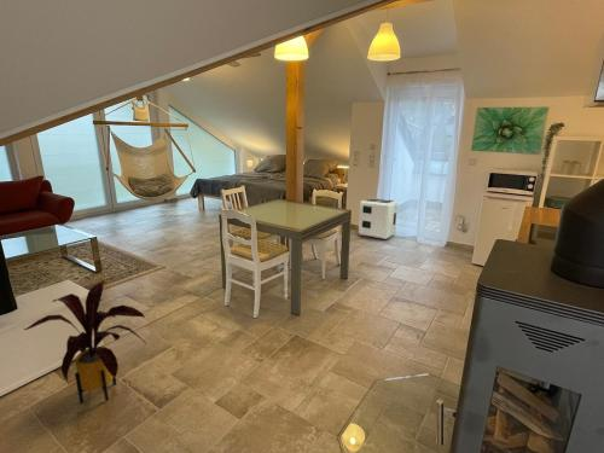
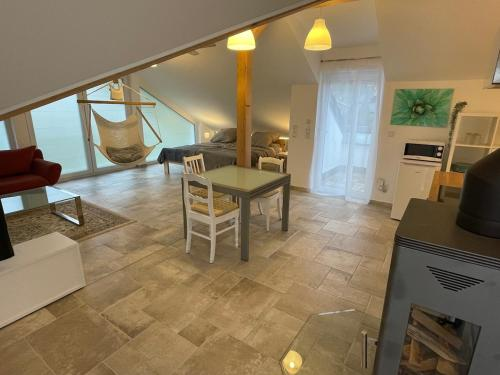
- air purifier (377, 217)
- house plant (87, 347)
